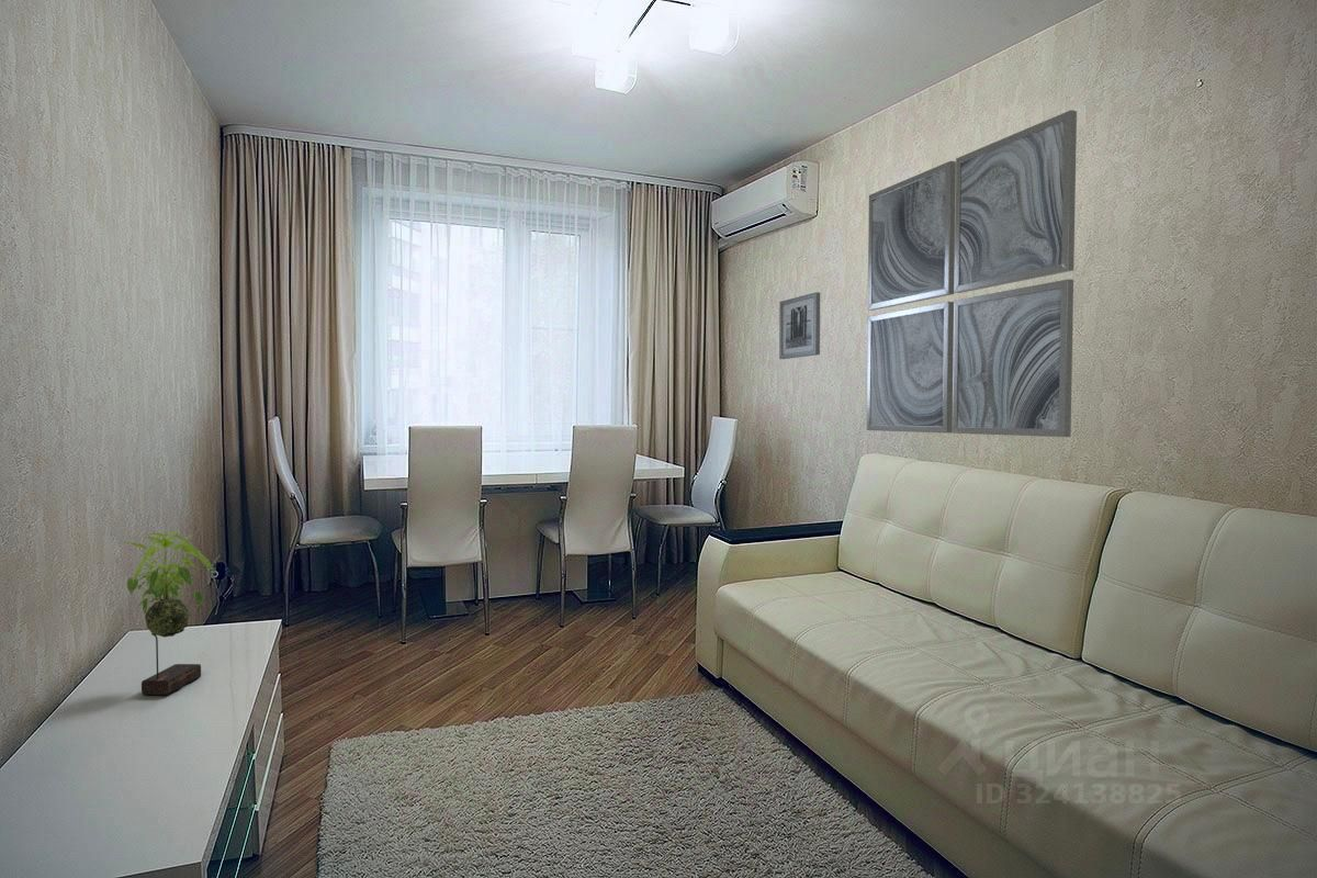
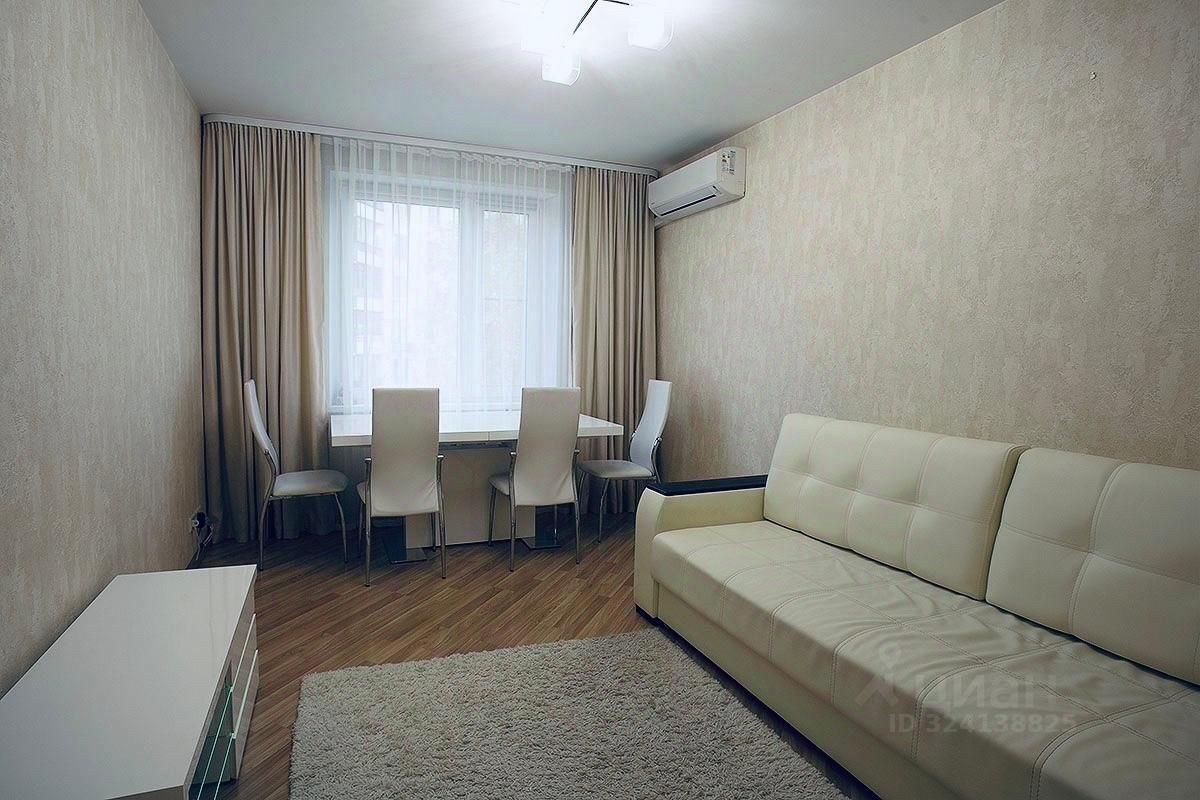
- plant (166, 604)
- wall art (956, 300)
- wall art (798, 327)
